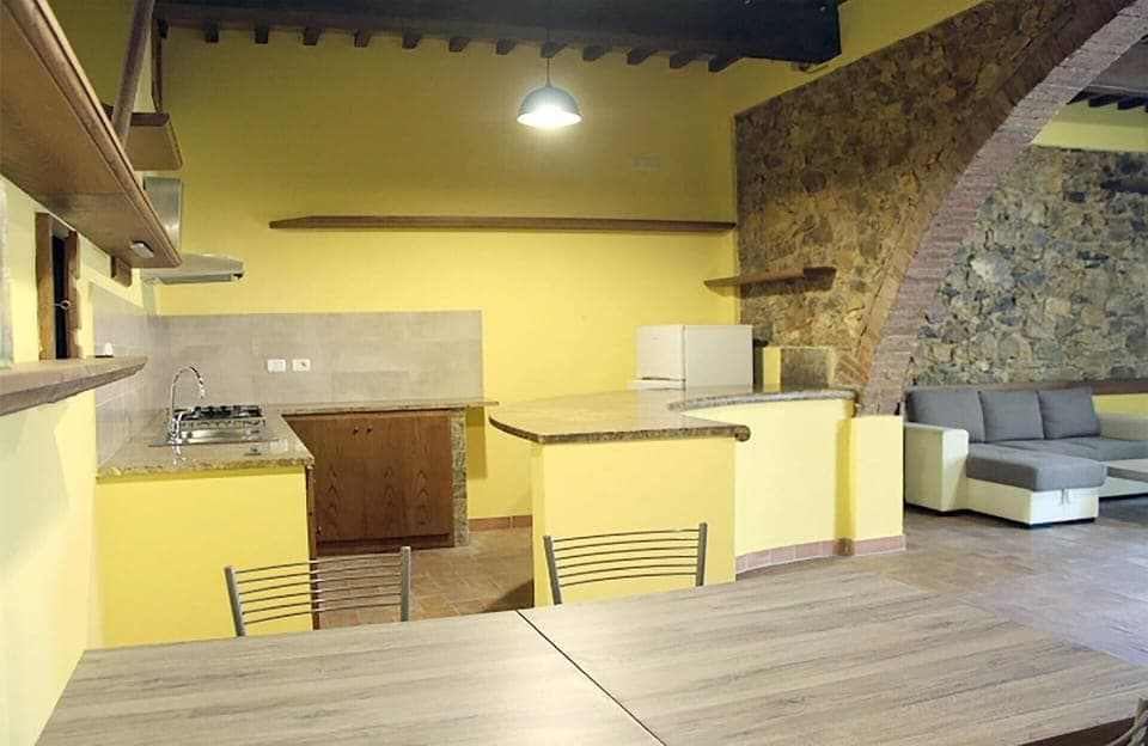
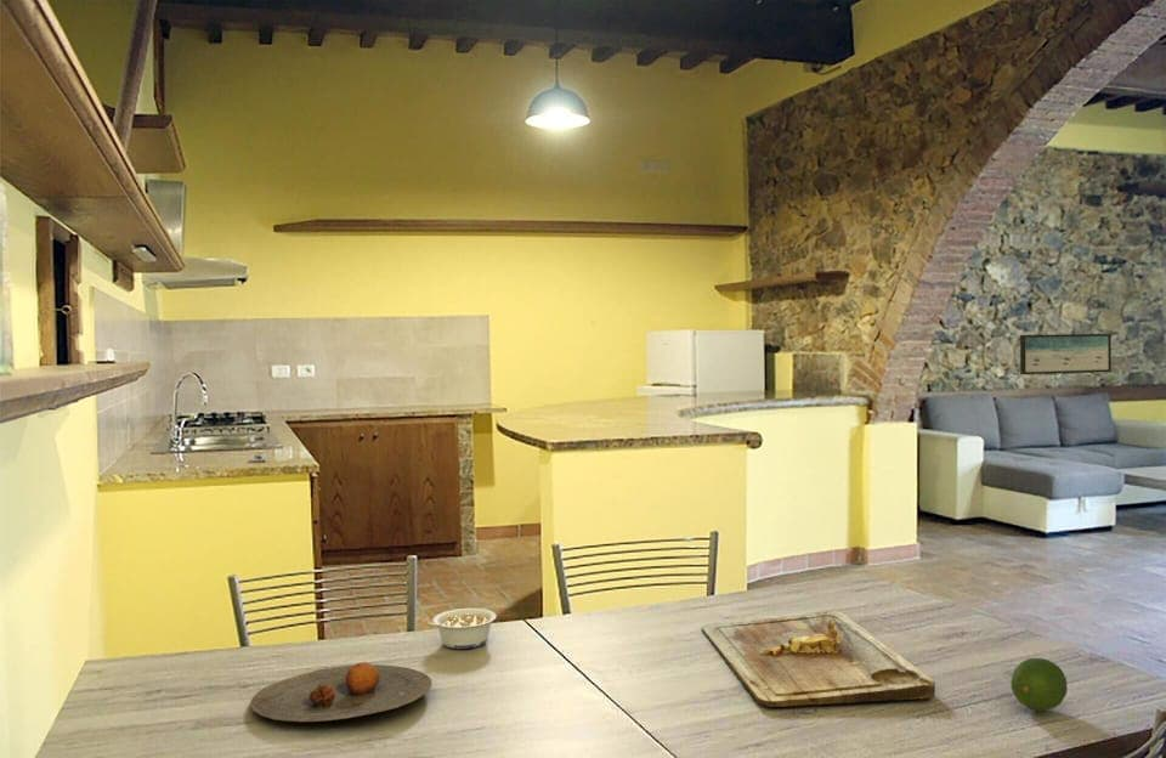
+ wall art (1065, 353)
+ legume (464, 627)
+ cutting board (805, 643)
+ plate (343, 683)
+ fruit (1038, 684)
